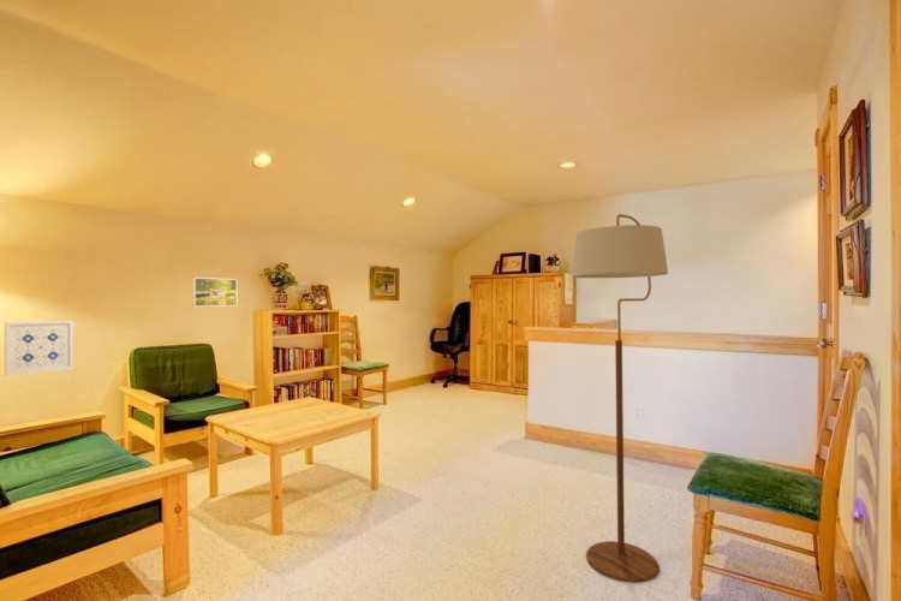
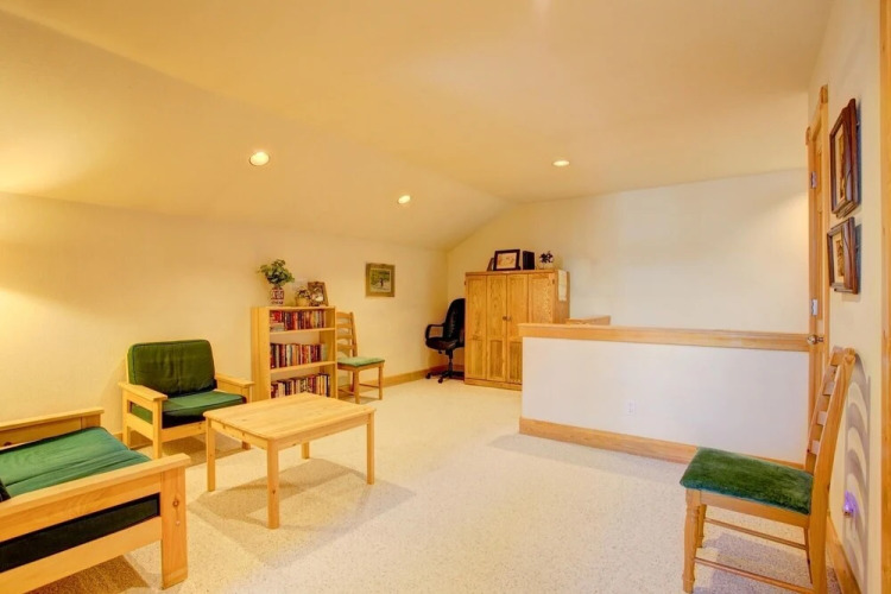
- floor lamp (621, 386)
- wall art (40, 346)
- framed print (215, 292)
